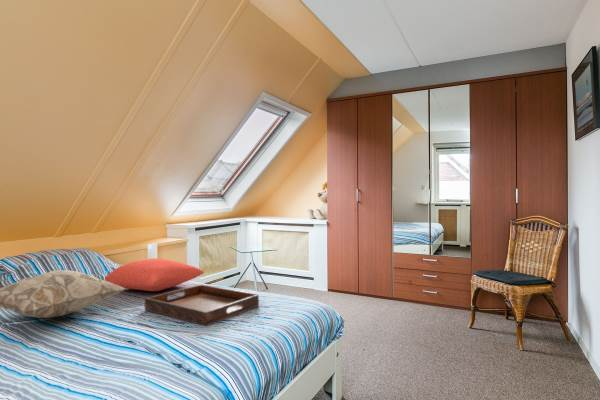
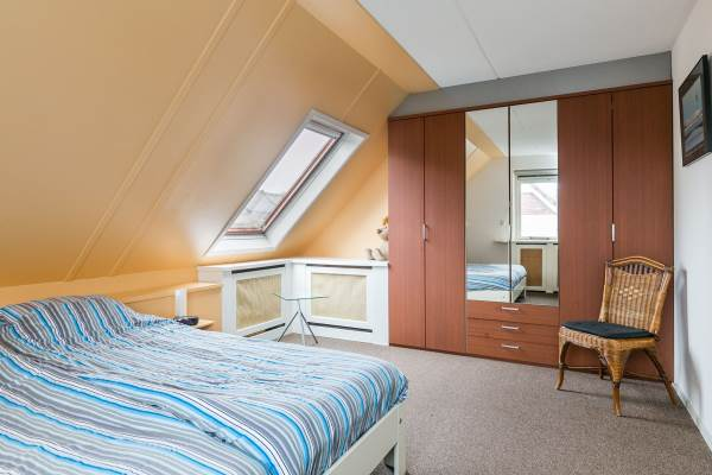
- cushion (156, 274)
- decorative pillow (56, 293)
- serving tray (203, 302)
